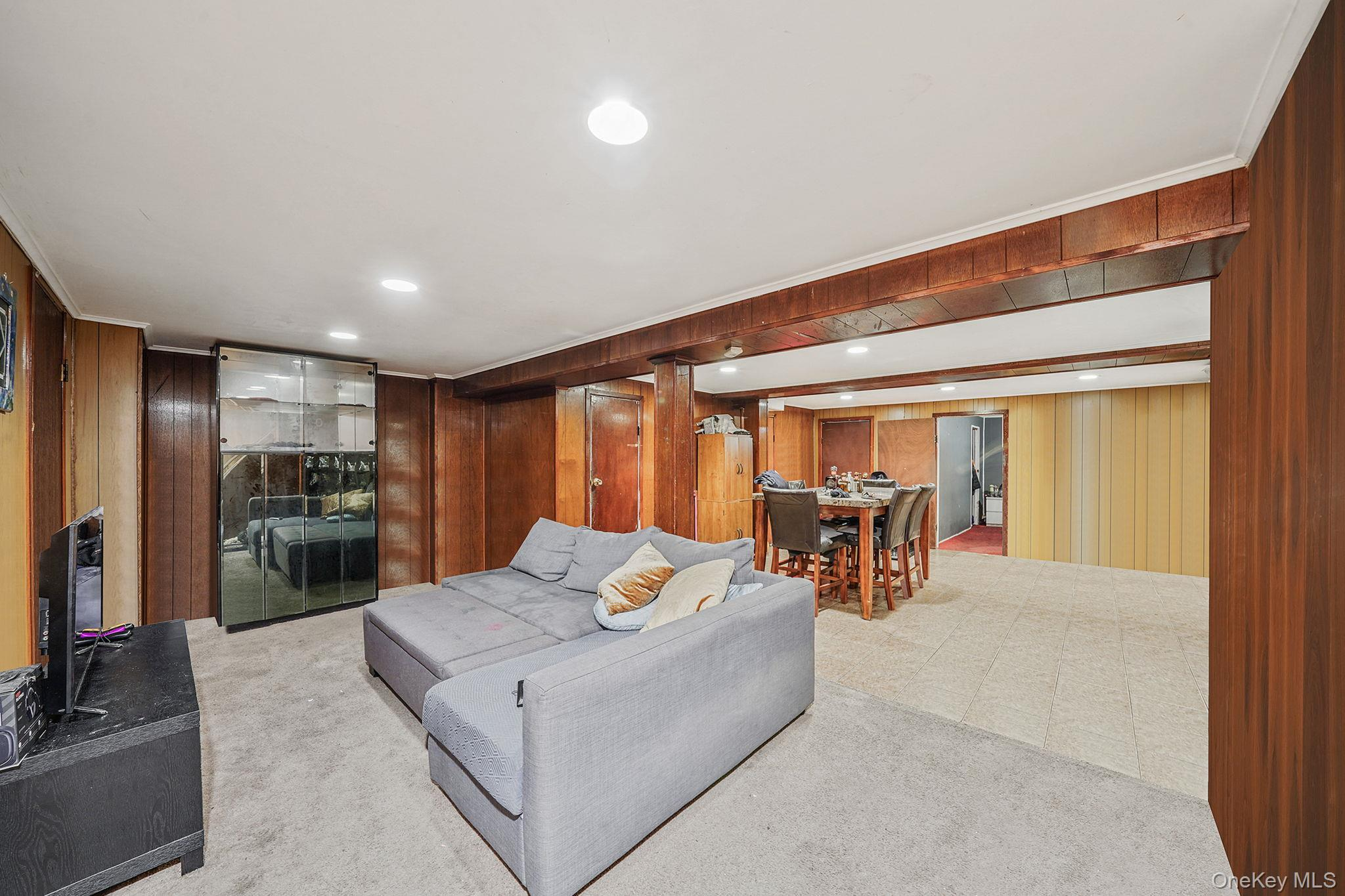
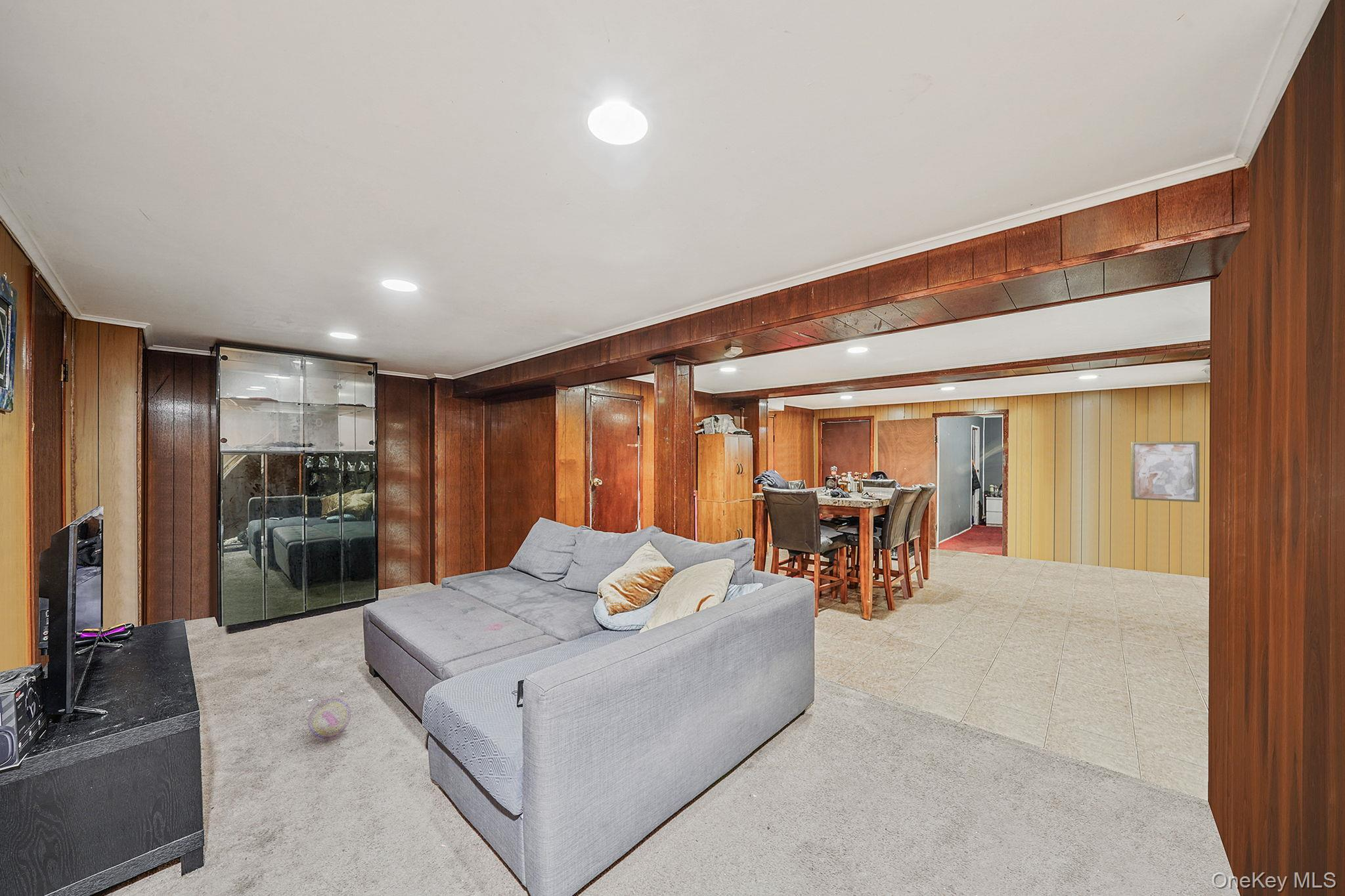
+ wall art (1164, 471)
+ ball (330, 718)
